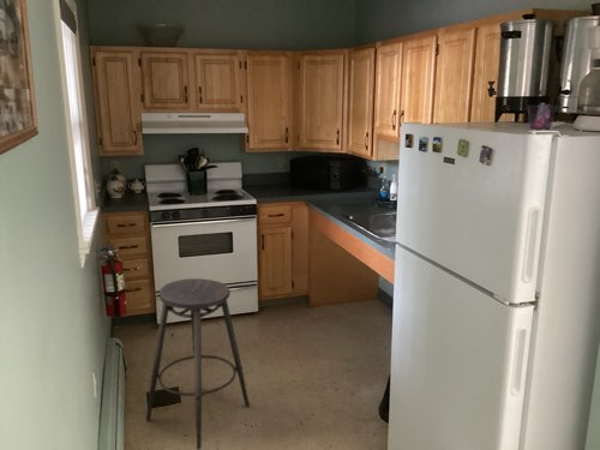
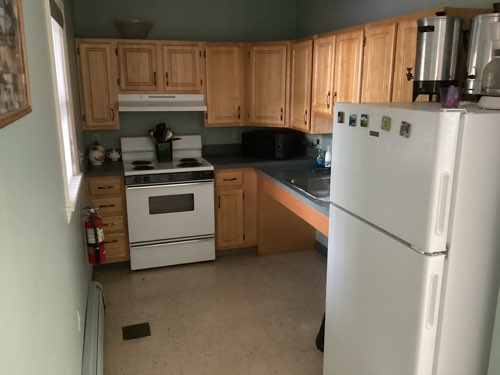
- stool (193, 354)
